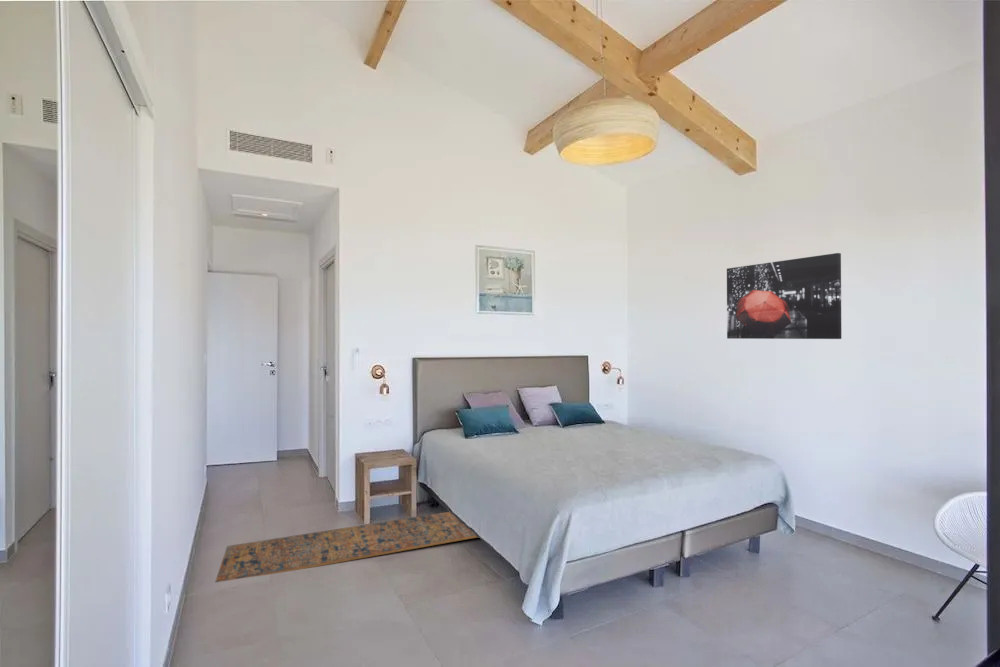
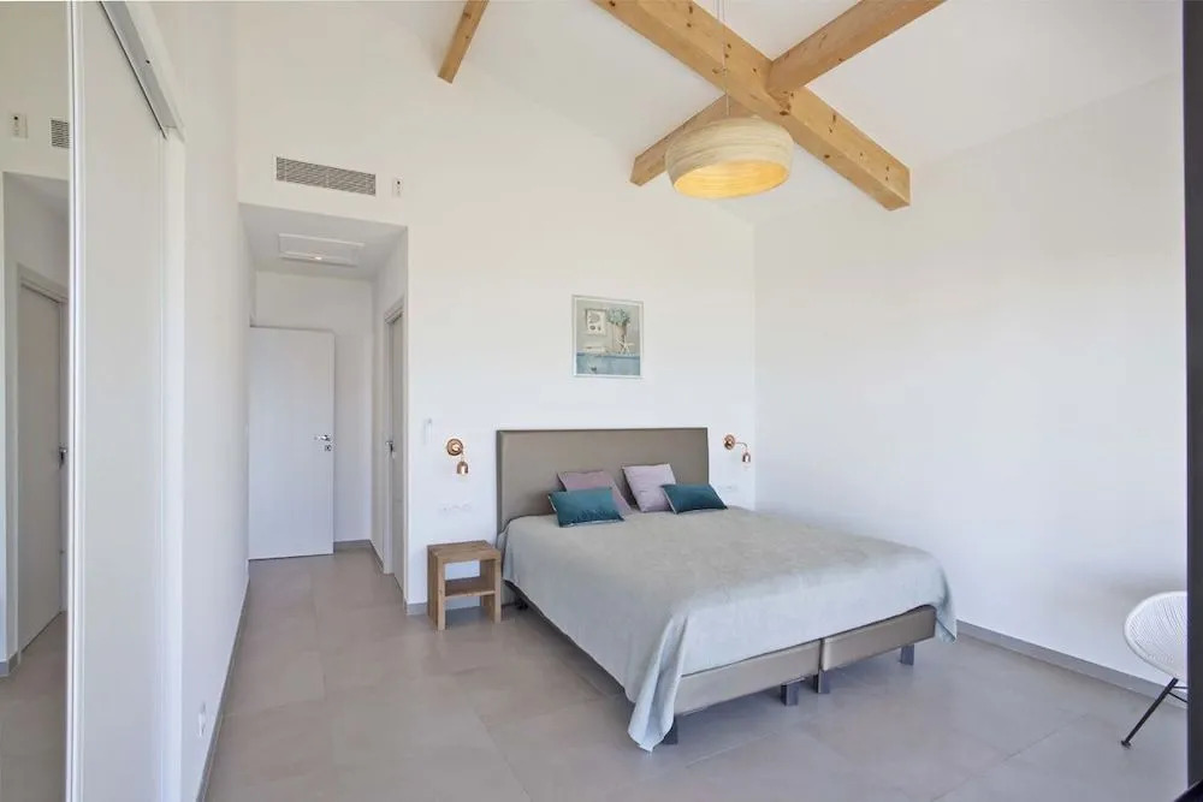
- wall art (778, 300)
- rug (355, 541)
